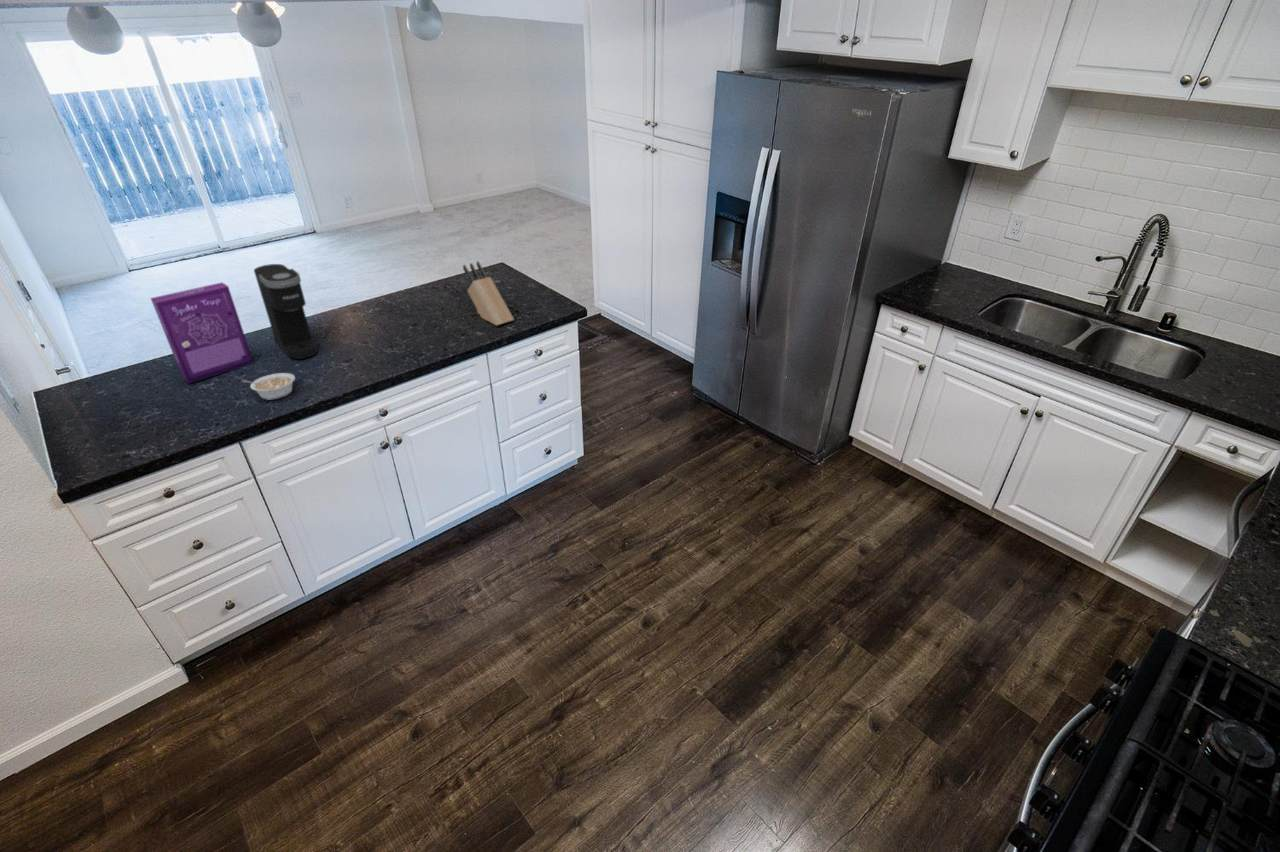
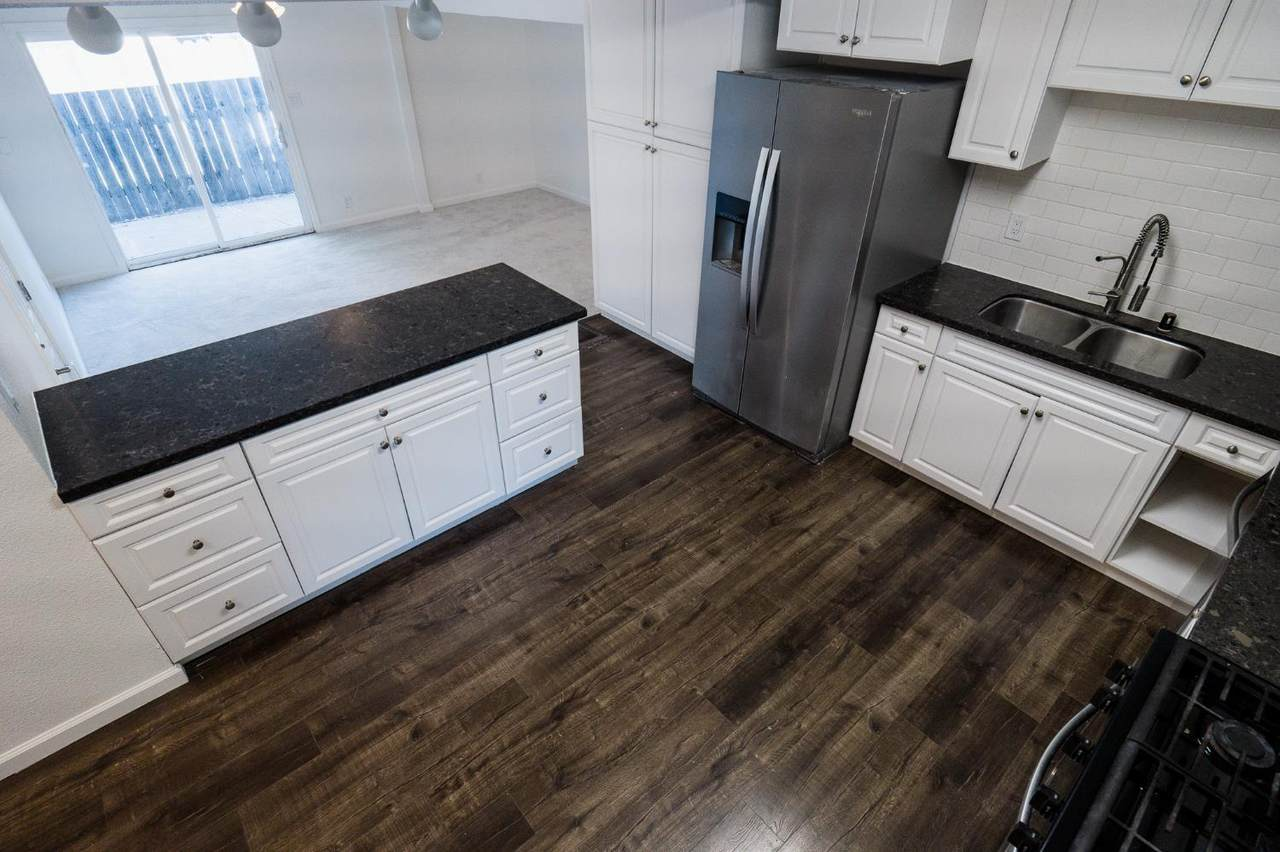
- coffee maker (286, 309)
- legume (272, 386)
- cereal box (205, 332)
- knife block (486, 292)
